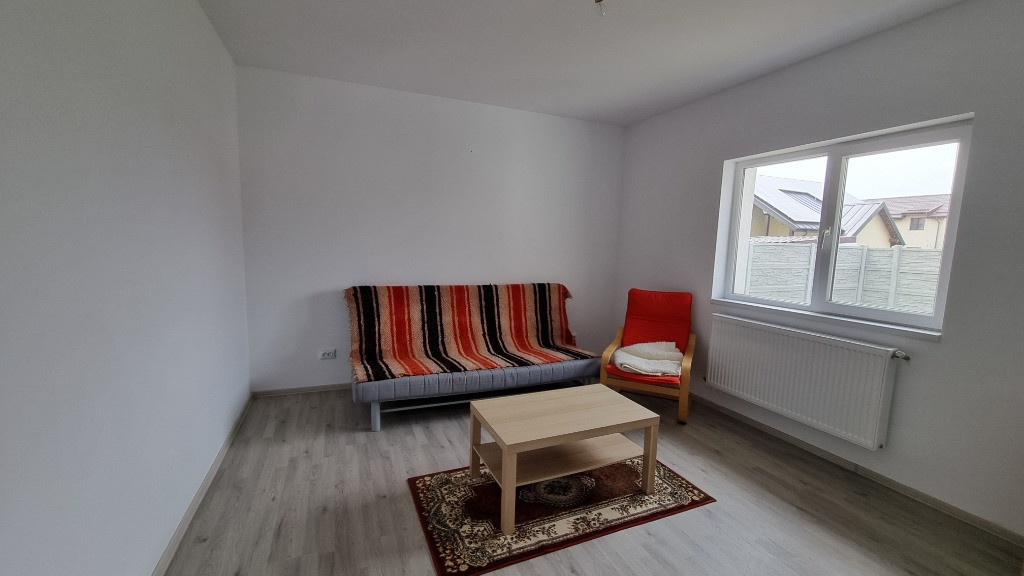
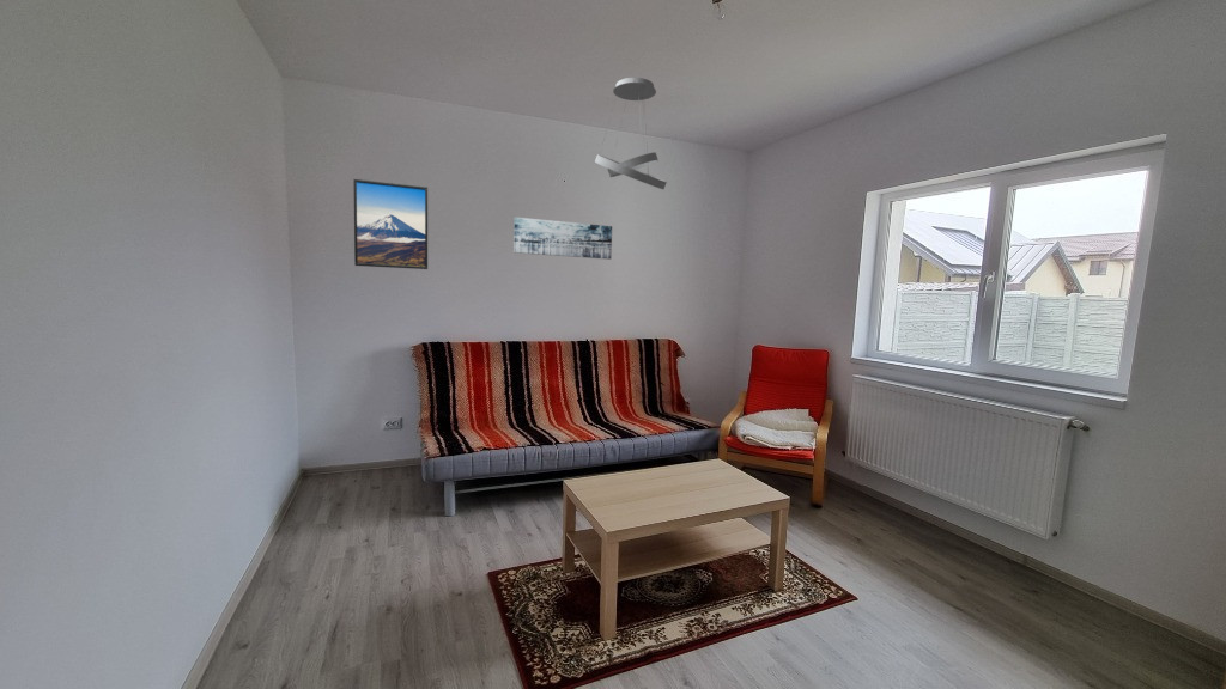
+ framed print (392, 225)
+ wall art (564, 238)
+ ceiling light fixture (641, 139)
